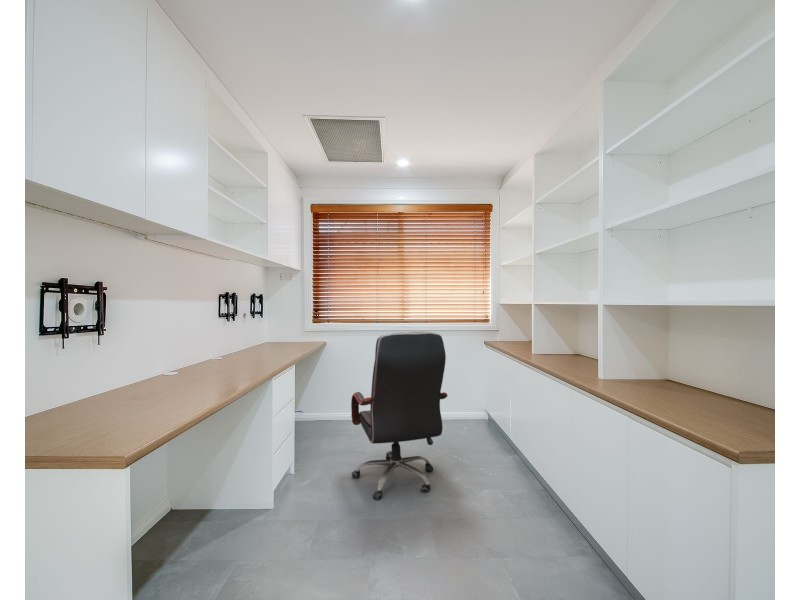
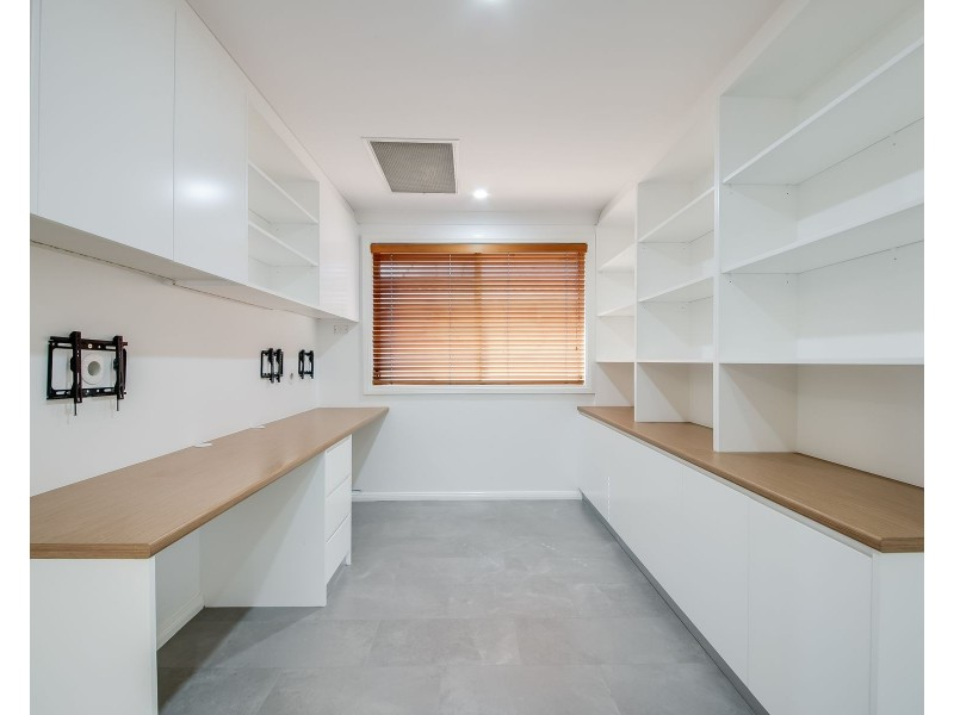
- office chair (397, 405)
